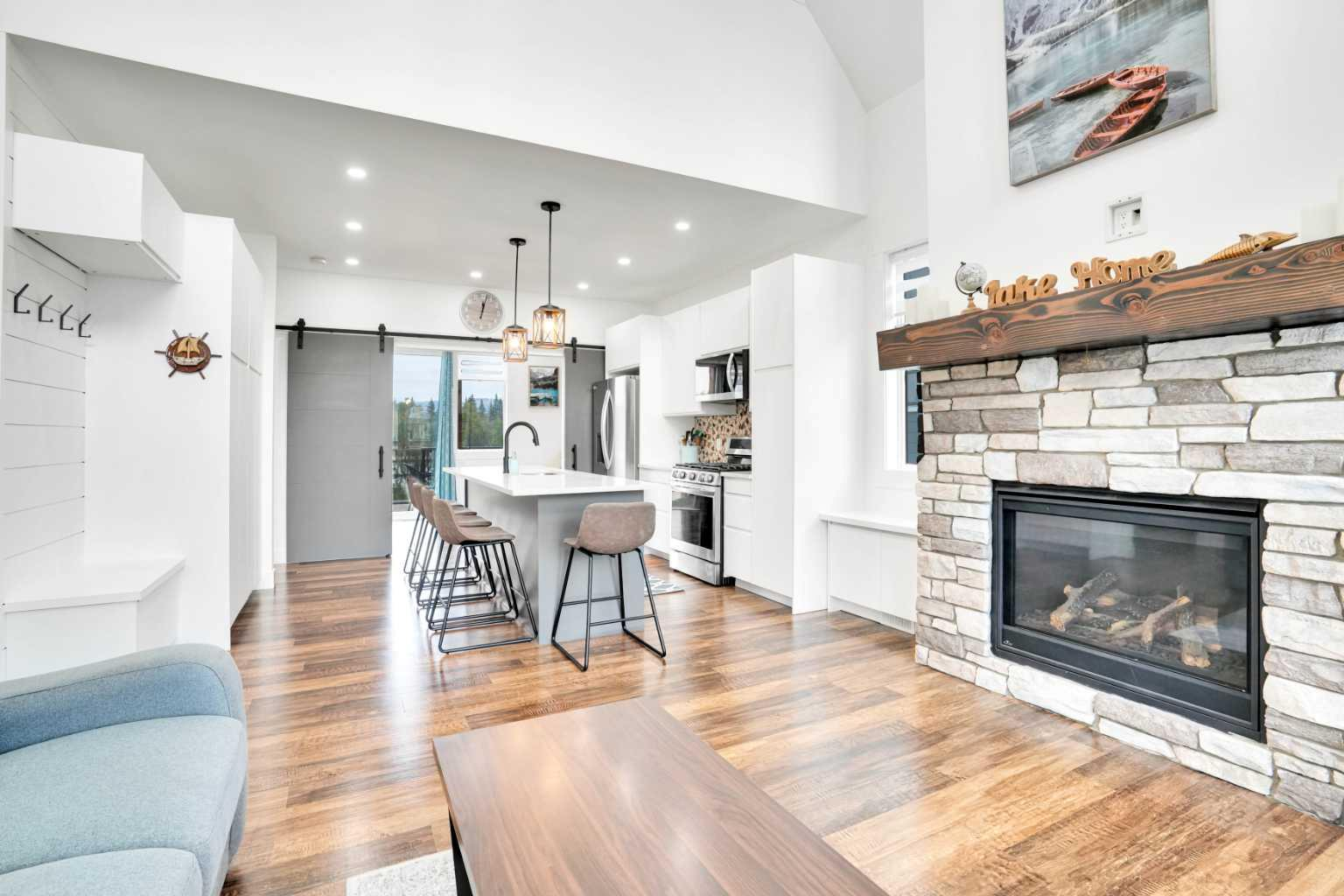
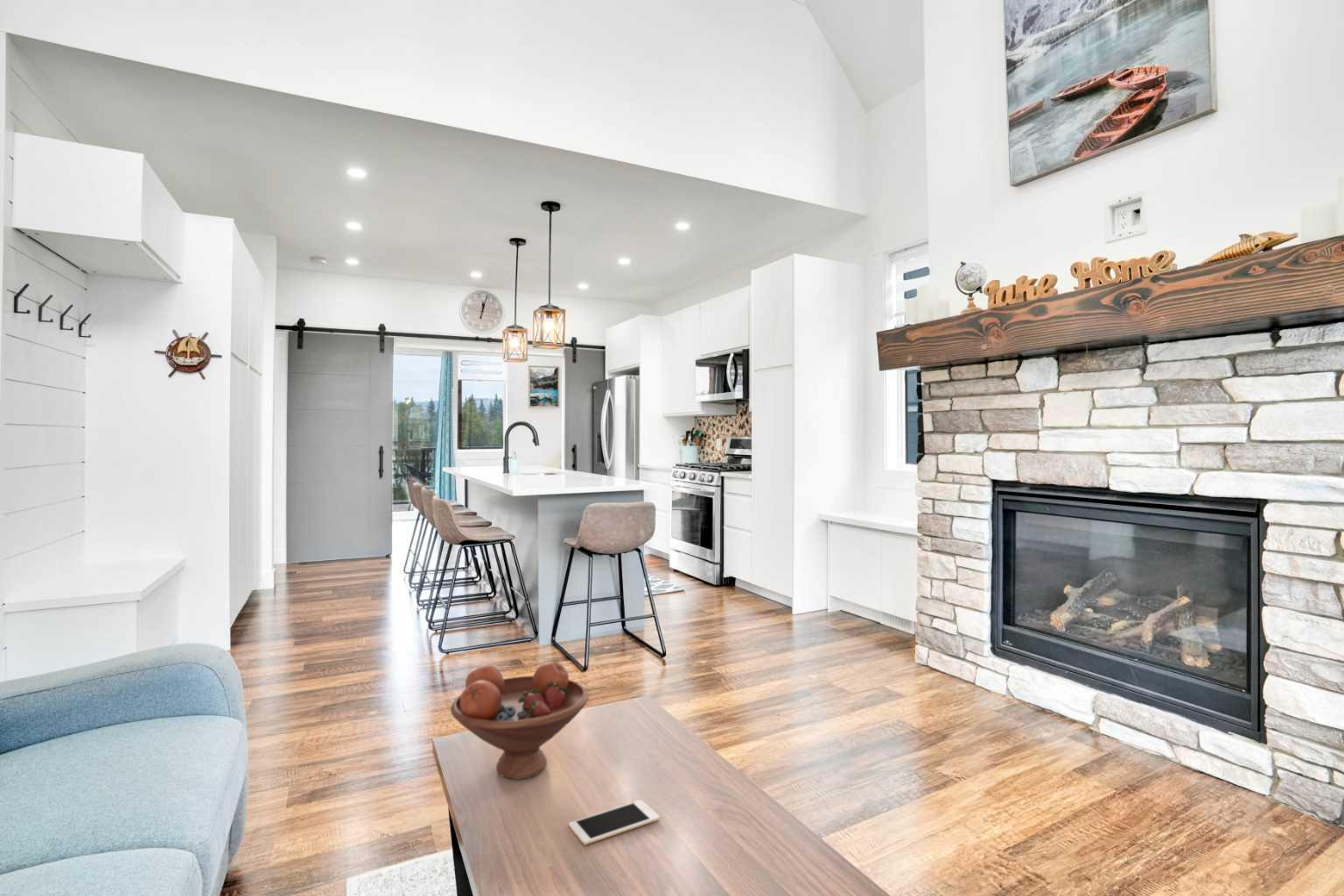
+ cell phone (614, 821)
+ fruit bowl (521, 719)
